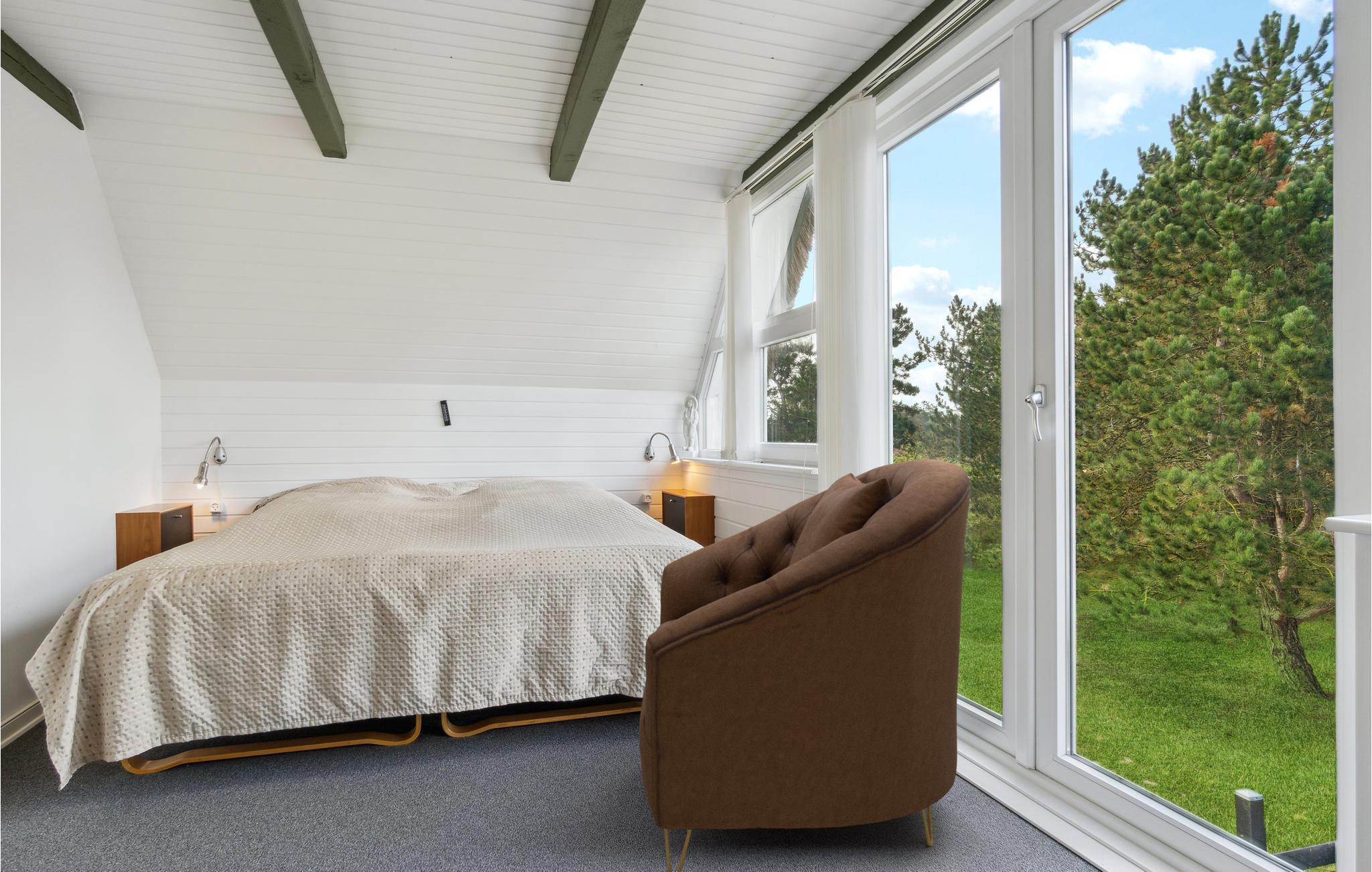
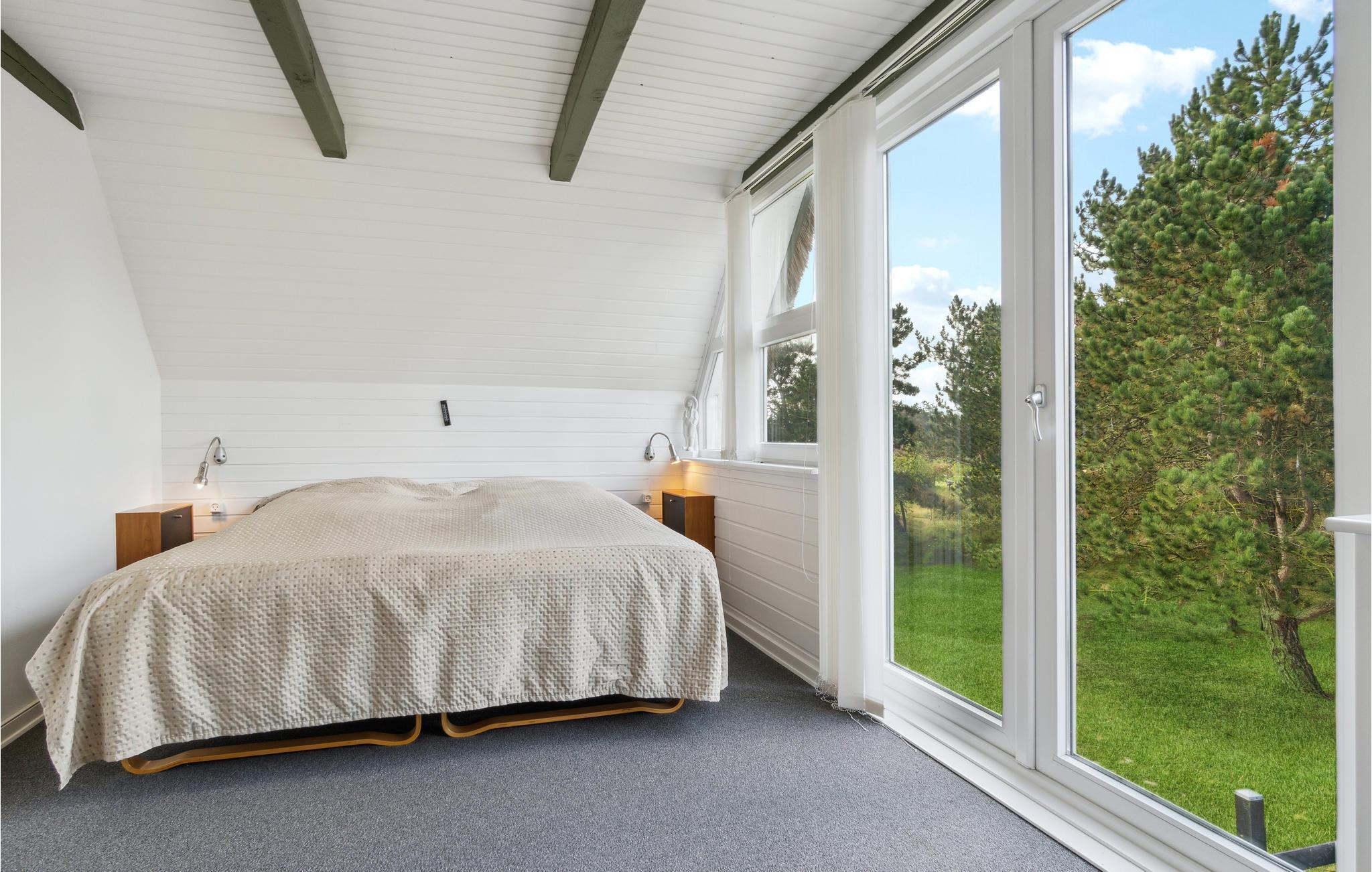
- armchair (800, 634)
